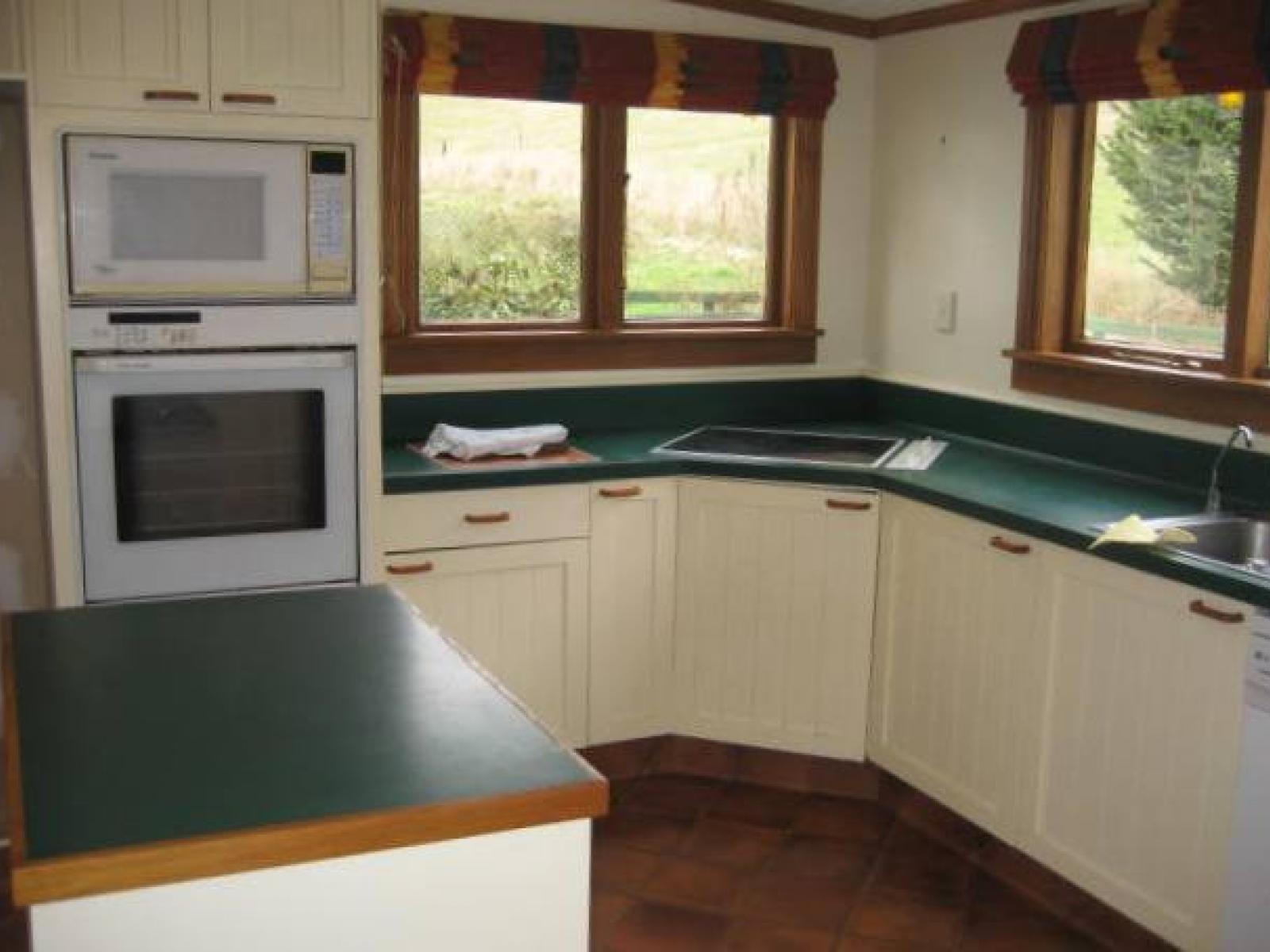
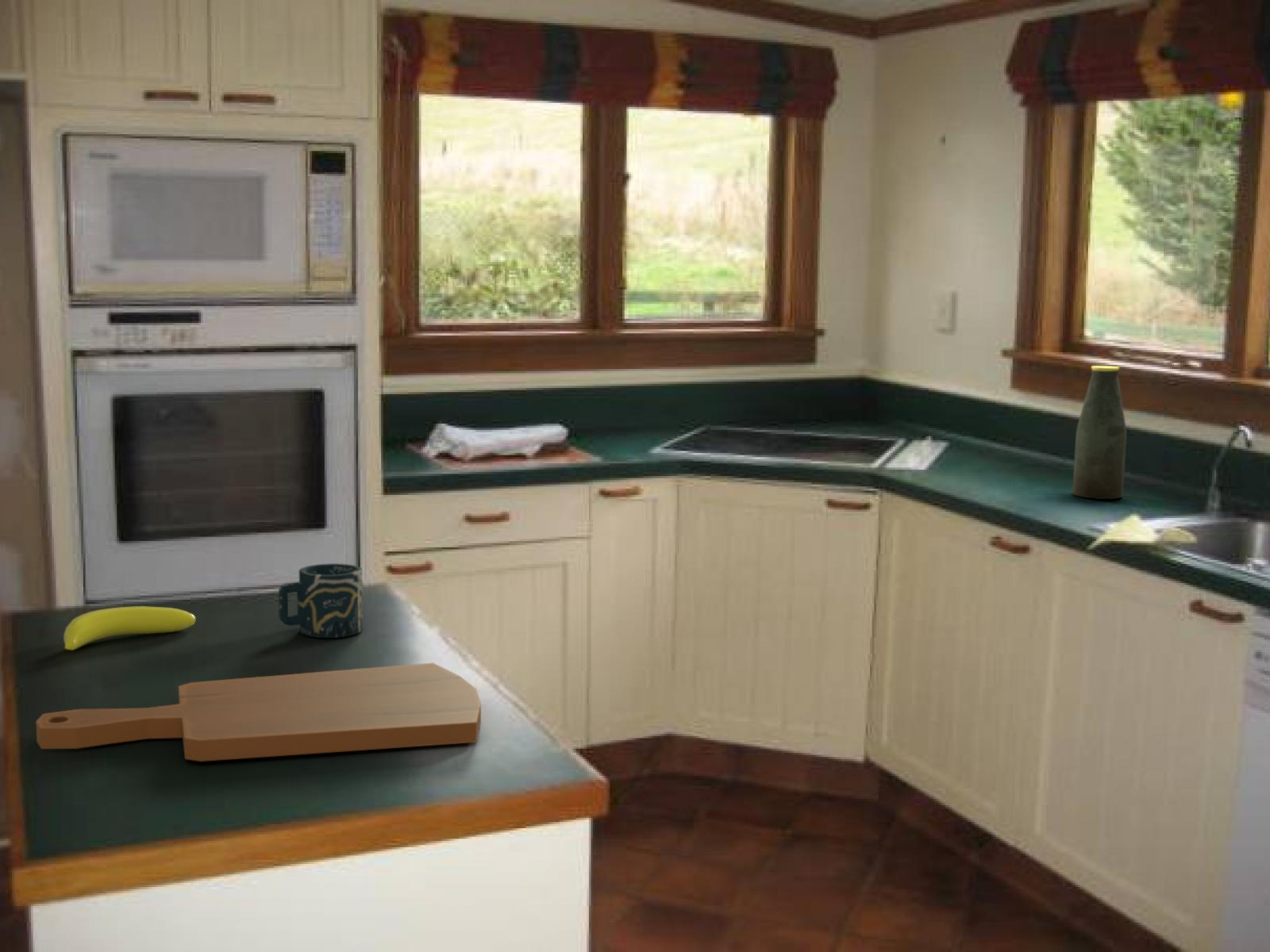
+ bottle (1101, 431)
+ banana (130, 624)
+ cutting board (301, 711)
+ cup (320, 601)
